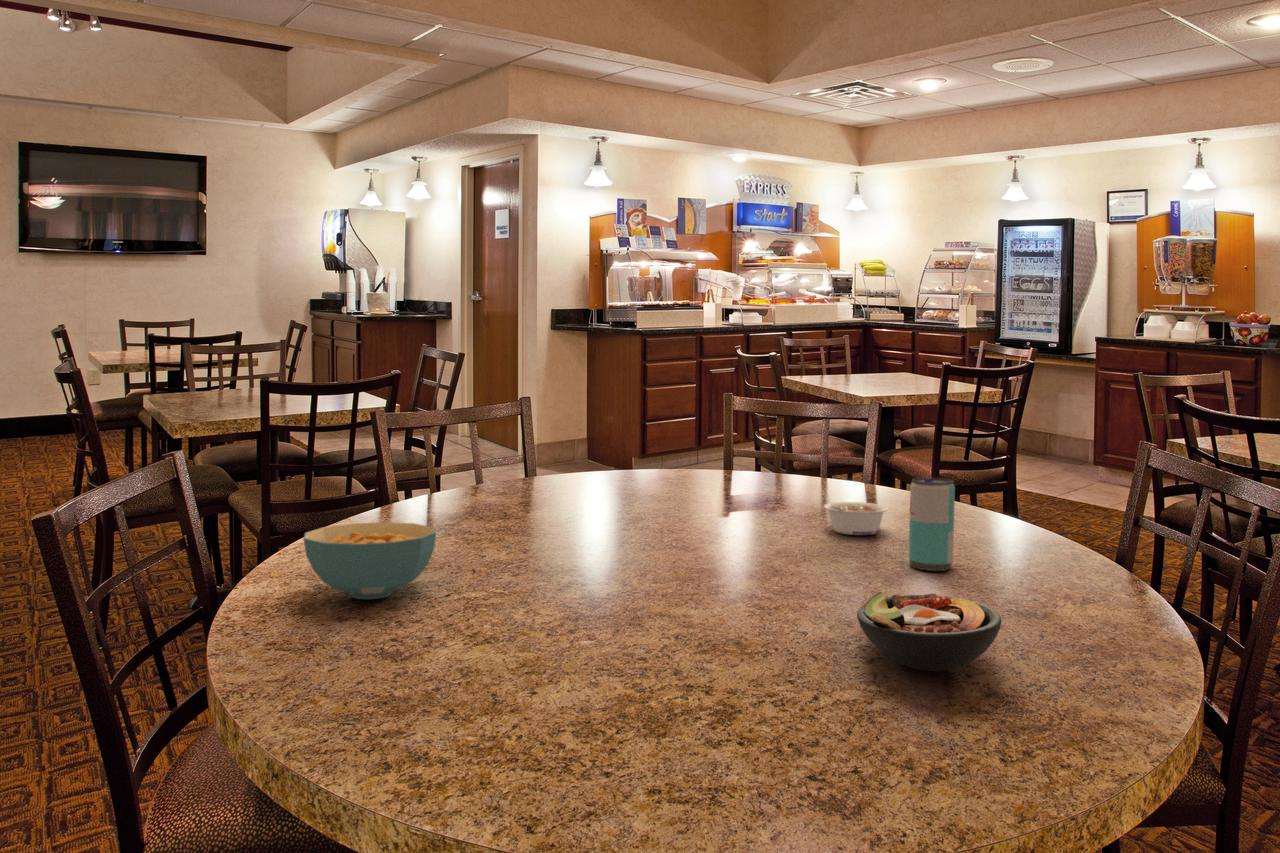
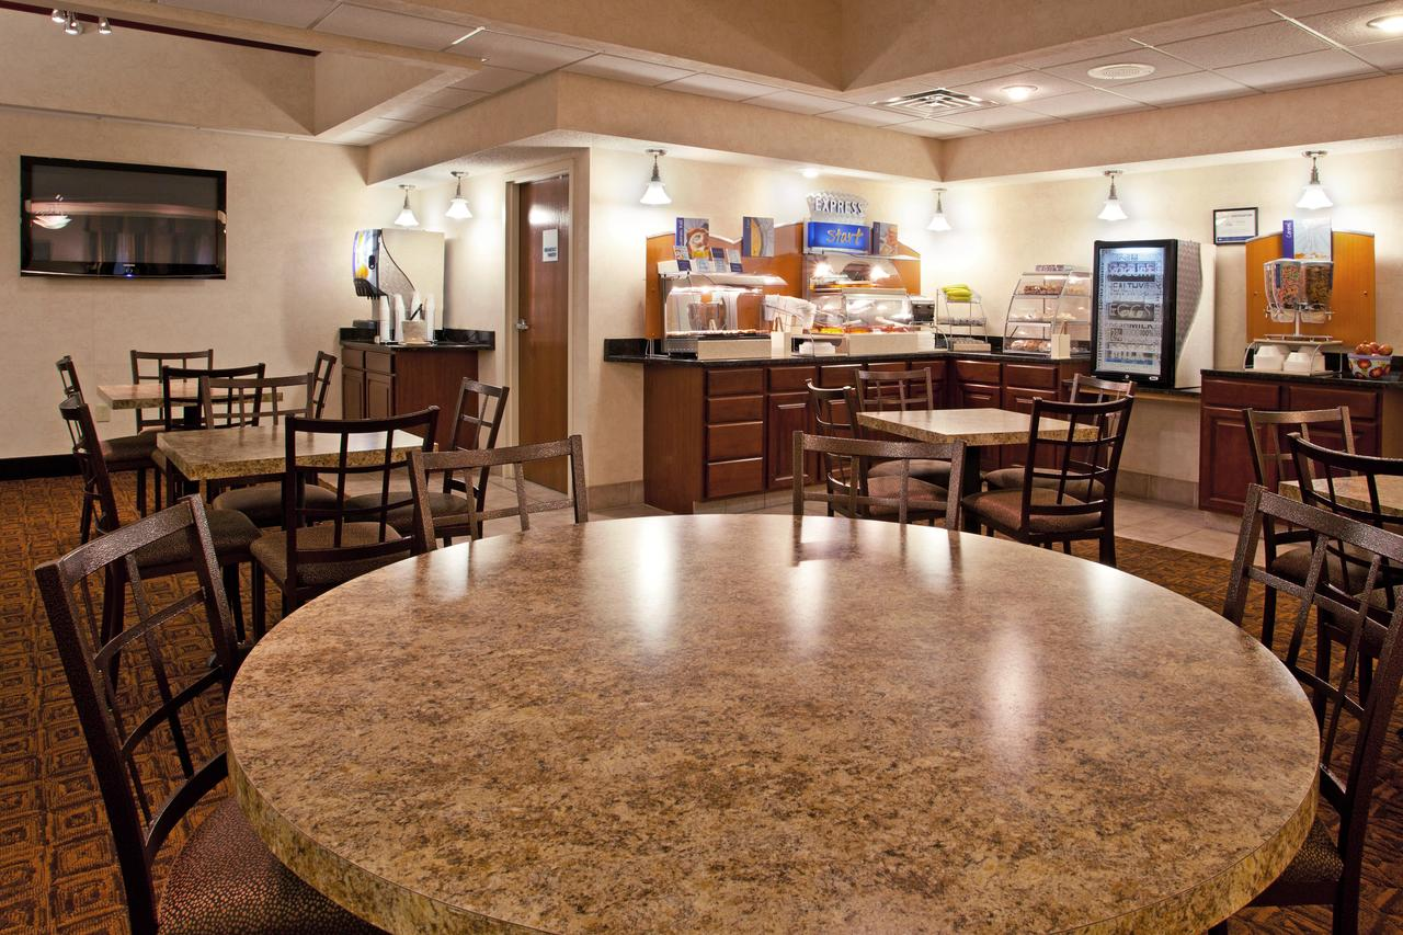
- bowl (926, 633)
- beverage can (931, 523)
- legume (855, 517)
- cereal bowl (371, 563)
